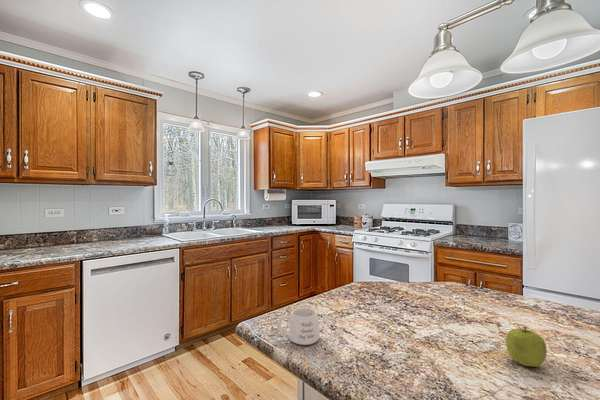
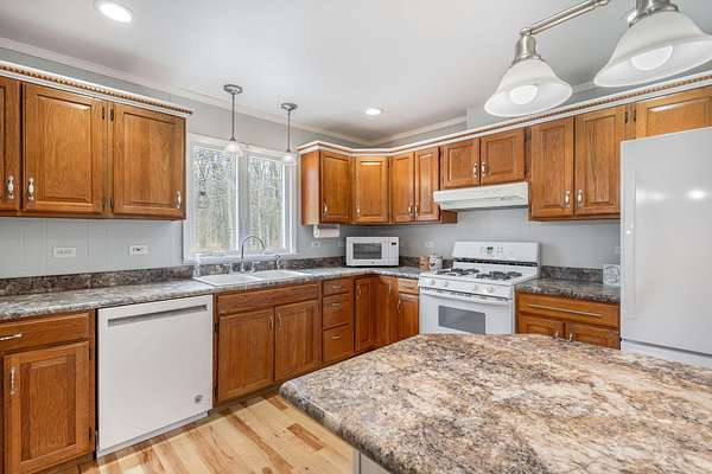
- mug (298, 325)
- fruit (525, 345)
